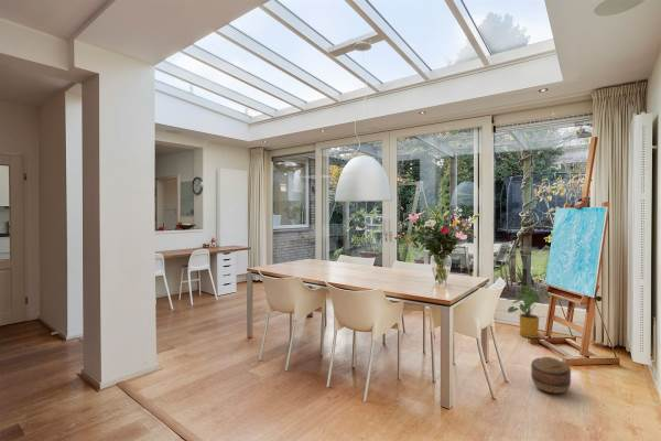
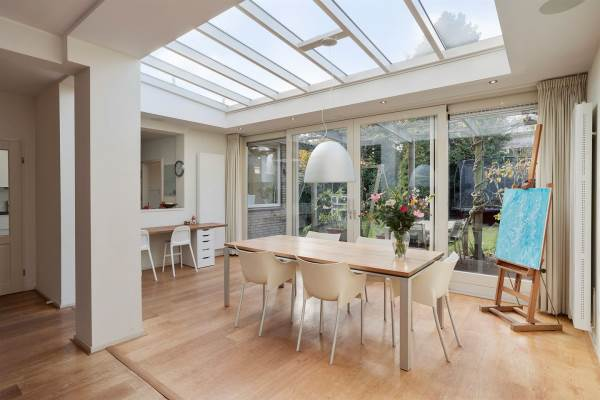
- basket (550, 374)
- house plant (528, 311)
